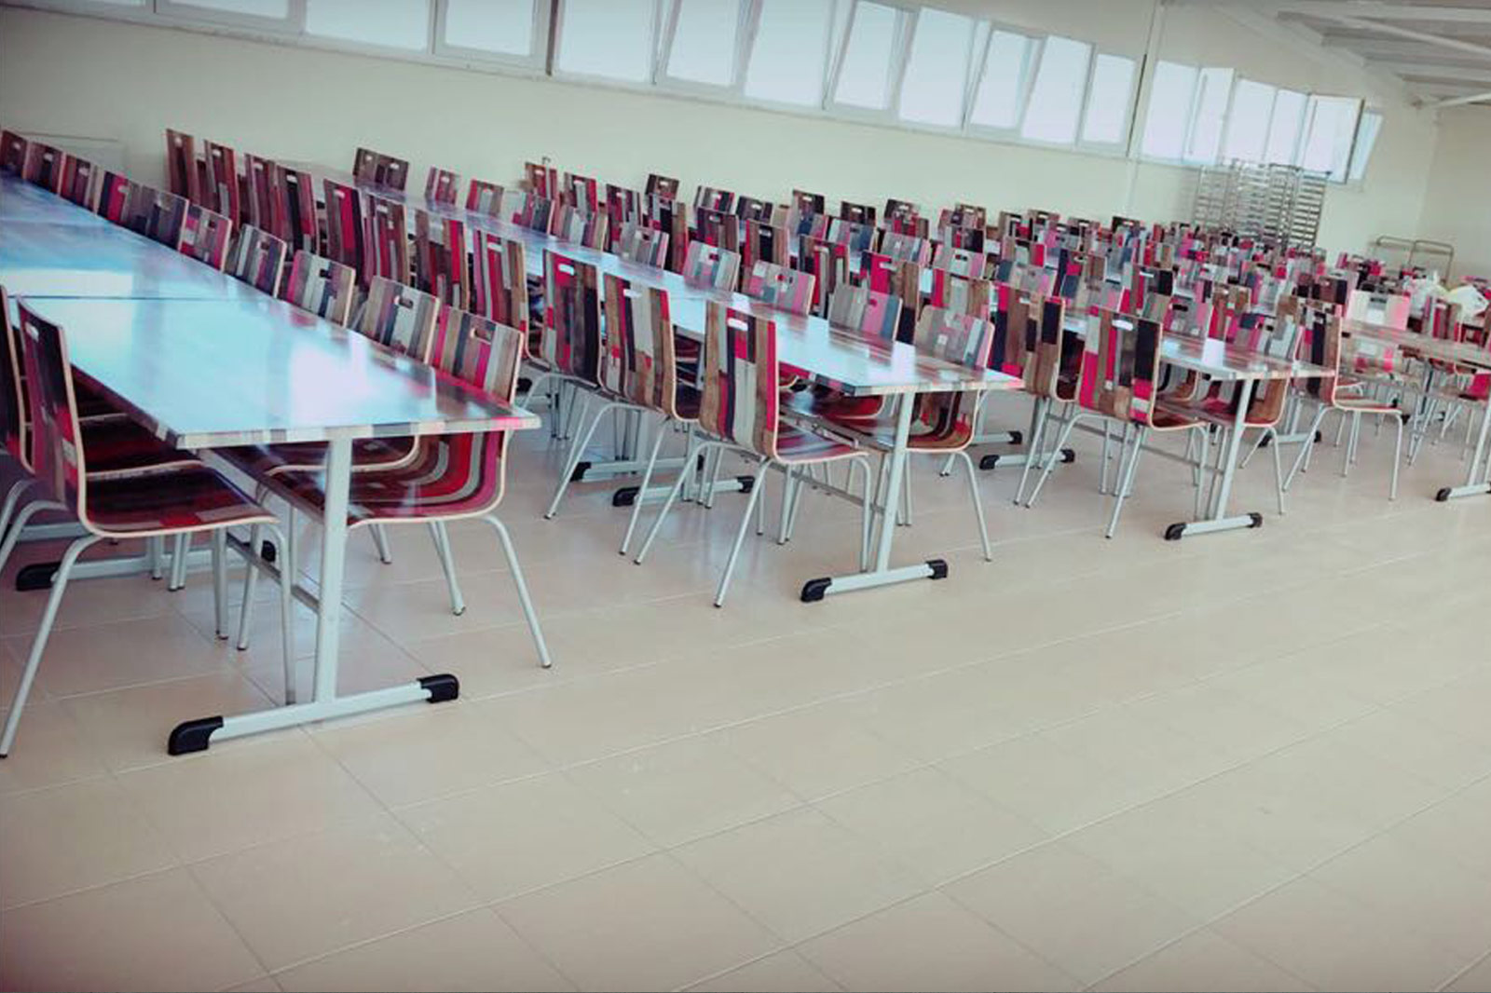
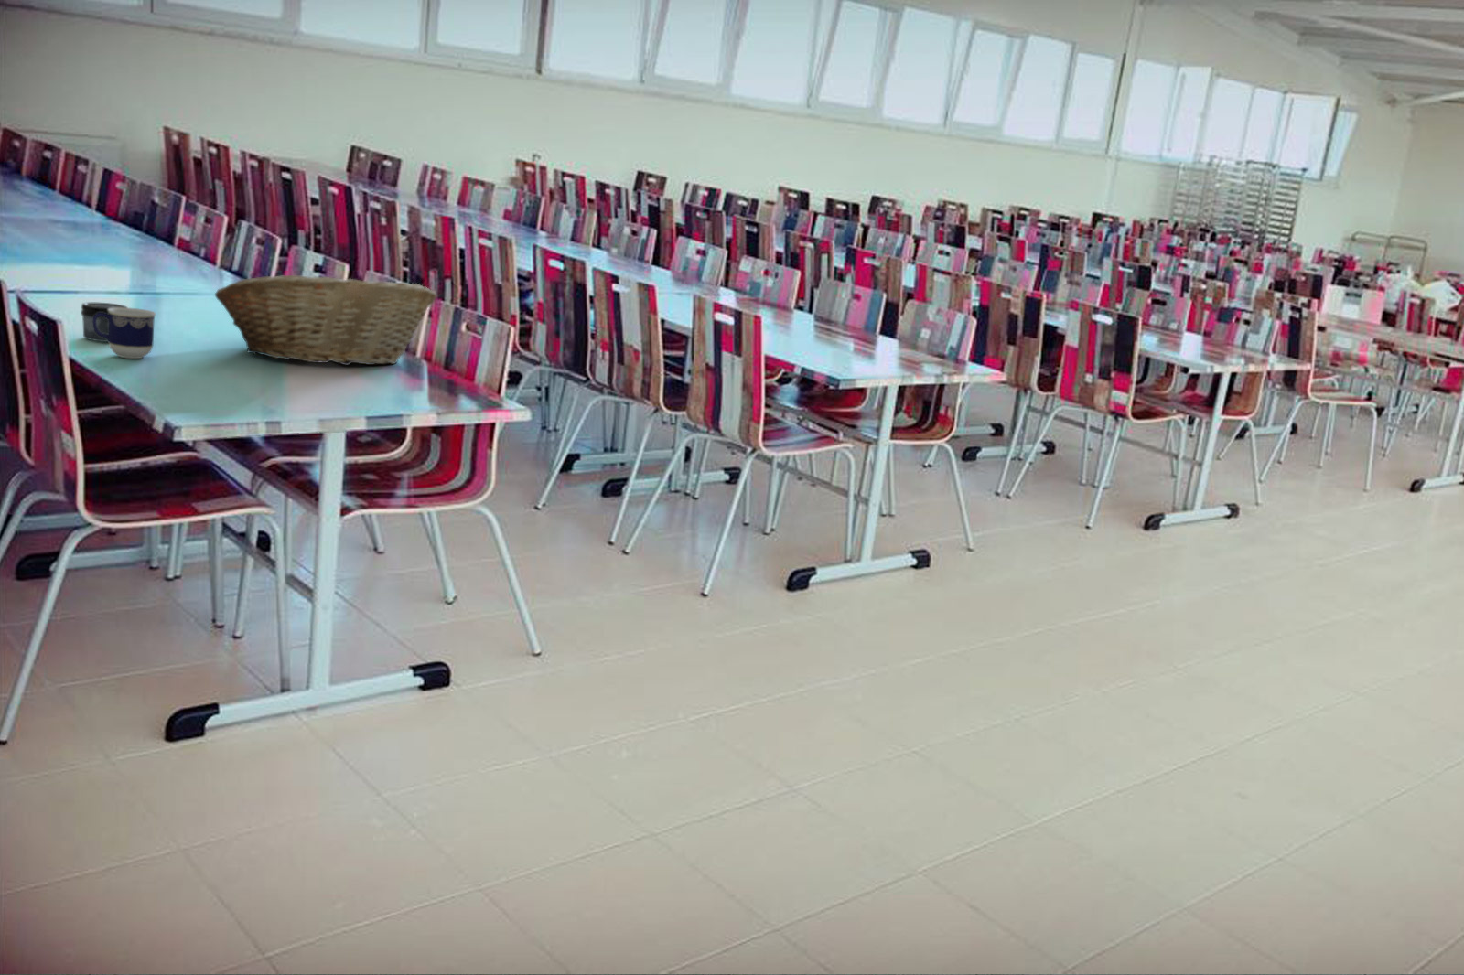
+ cup (123, 333)
+ fruit basket (328, 312)
+ jar (104, 322)
